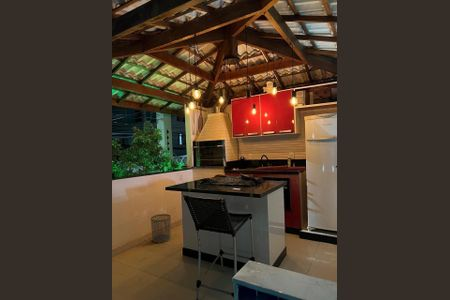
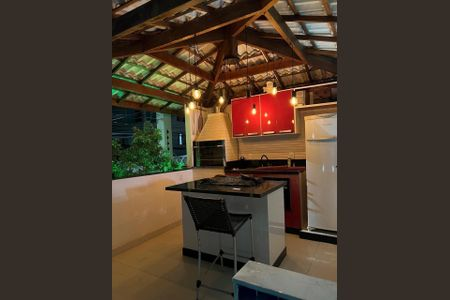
- waste bin (161, 228)
